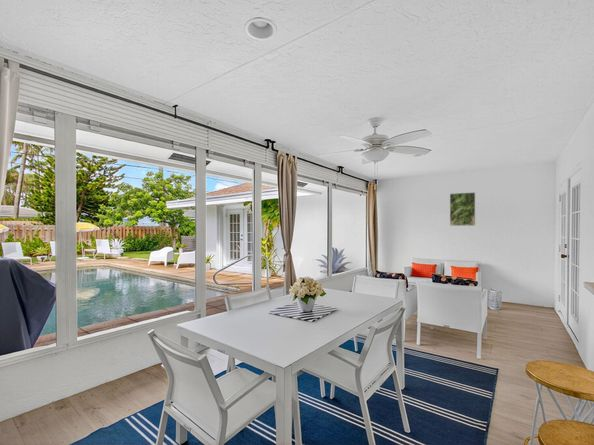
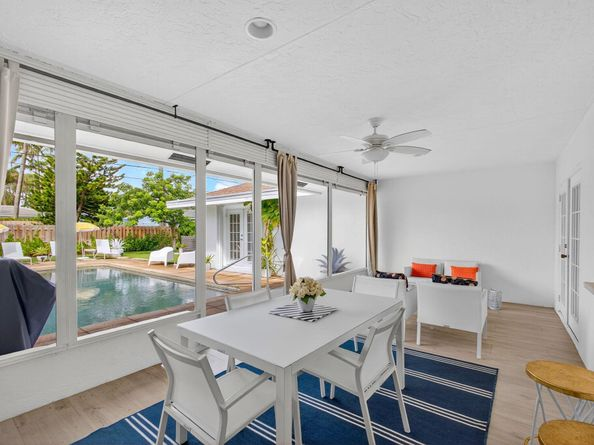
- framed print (462, 209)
